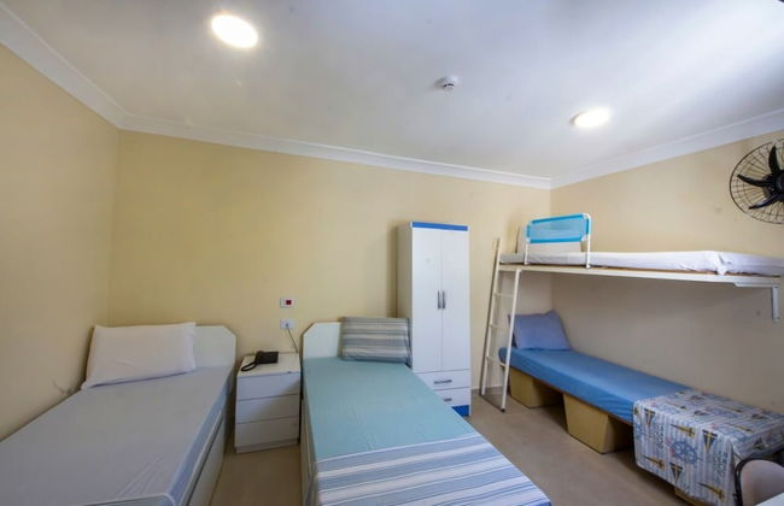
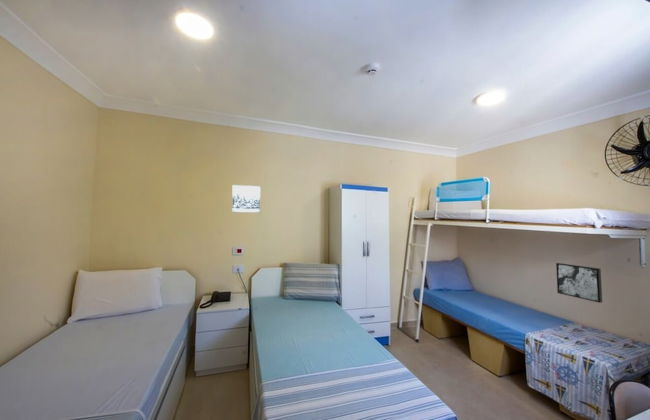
+ wall art (577, 281)
+ wall art (246, 199)
